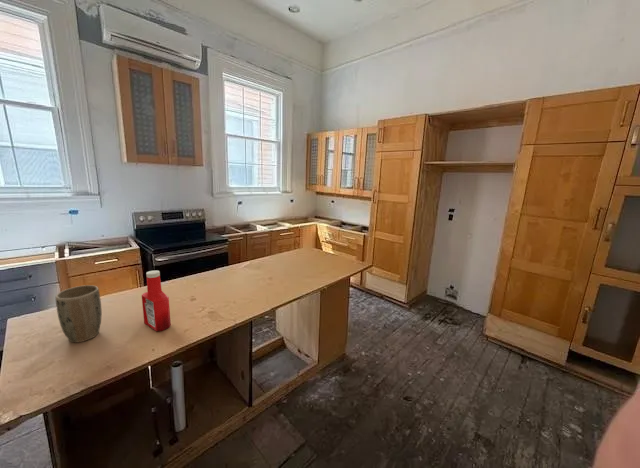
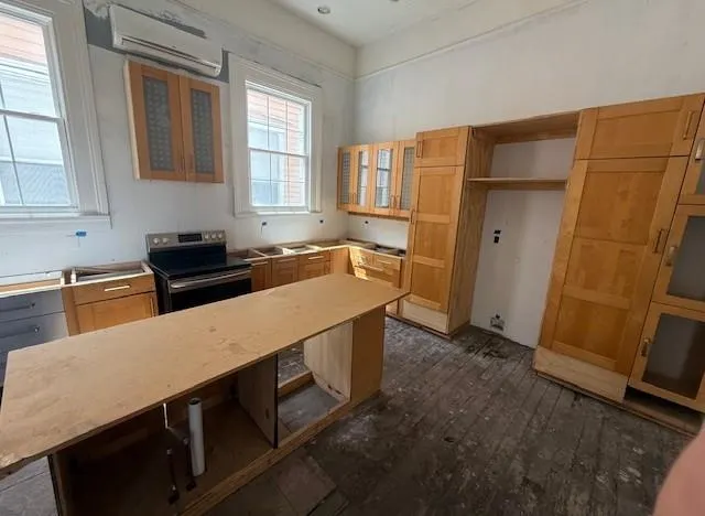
- plant pot (81, 313)
- soap bottle (155, 298)
